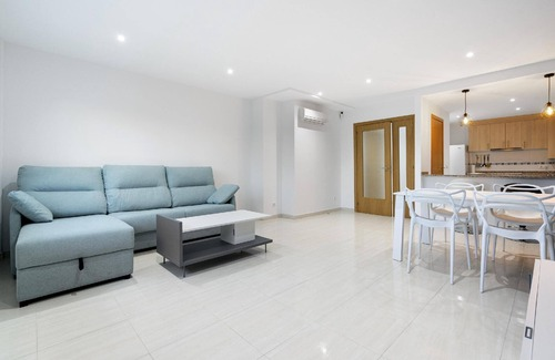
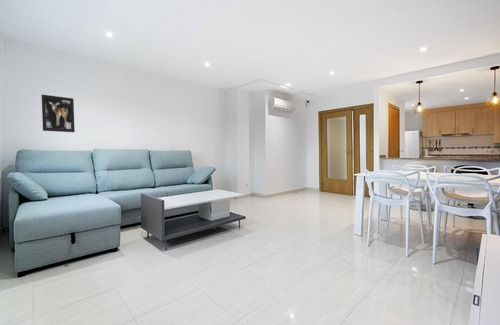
+ wall art (58, 114)
